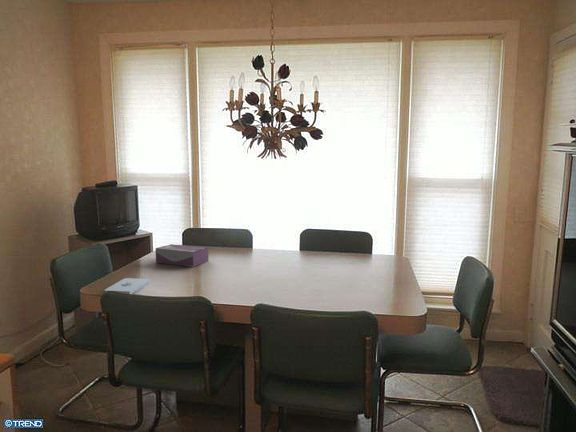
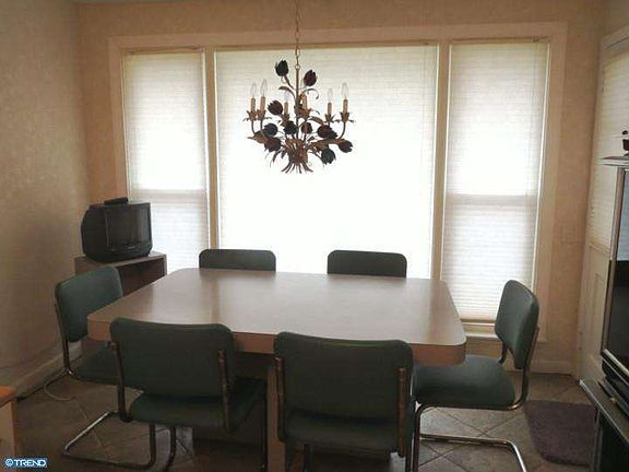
- tissue box (182, 254)
- notepad (127, 286)
